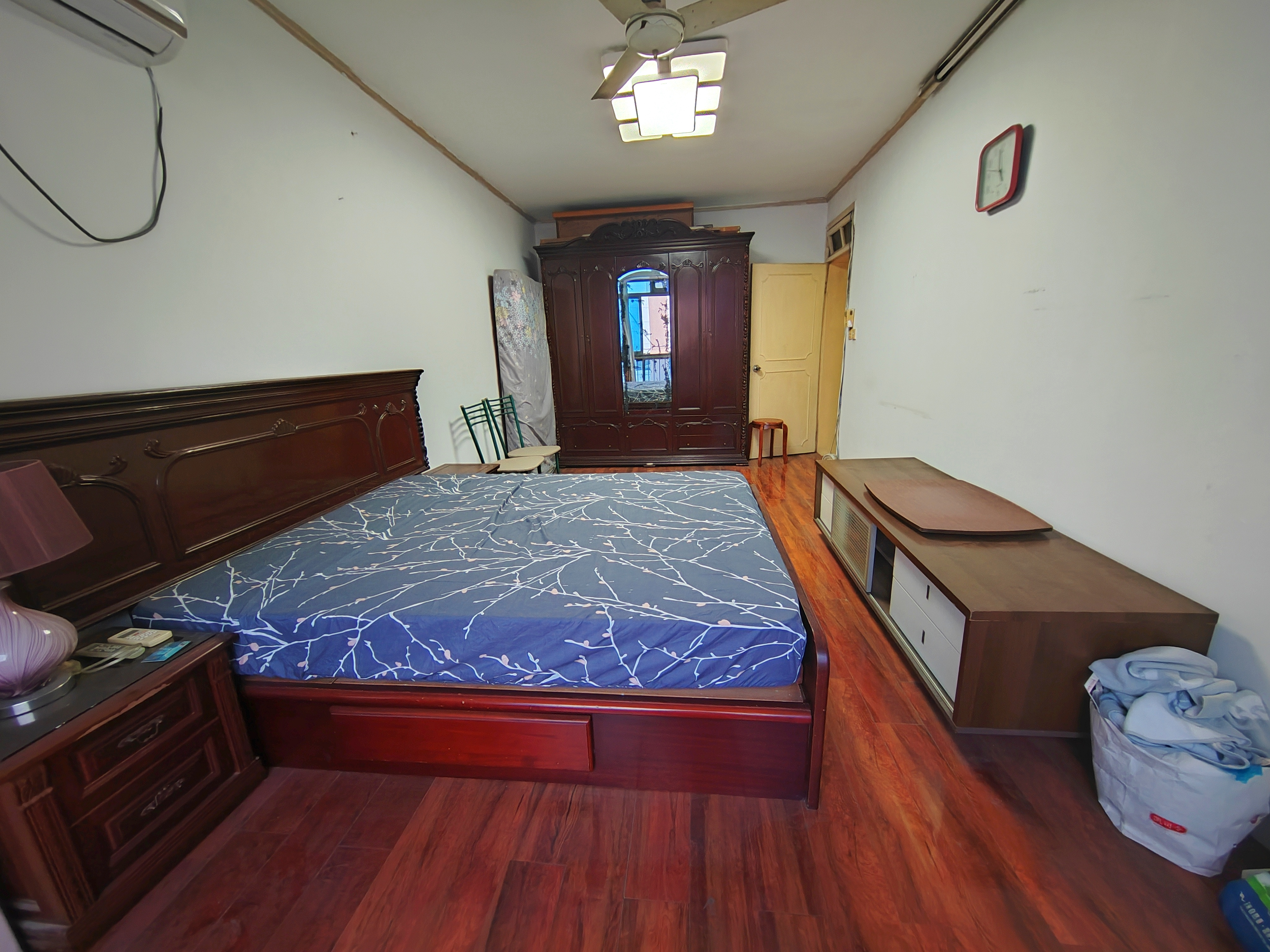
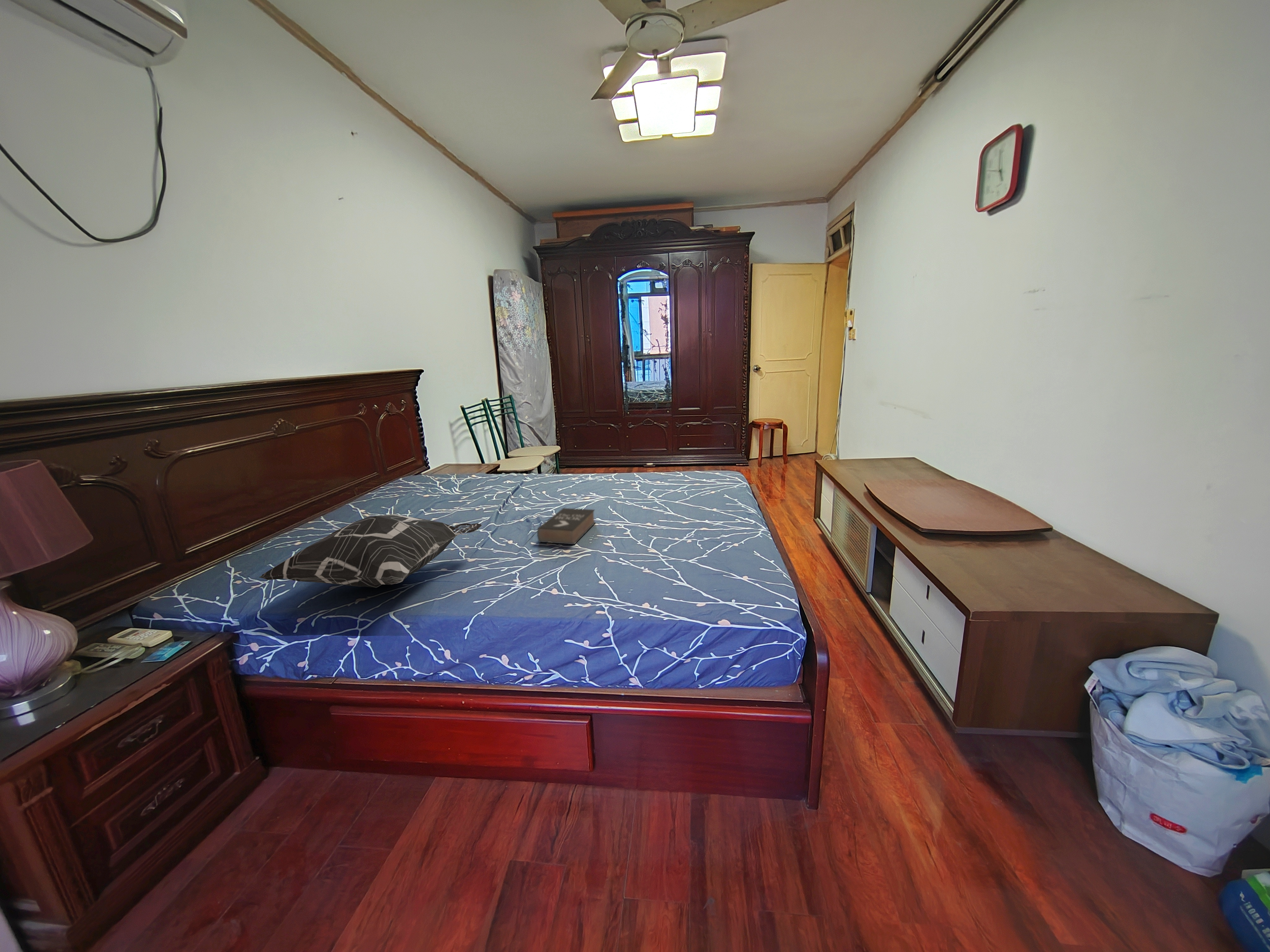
+ decorative pillow (384, 547)
+ book (568, 525)
